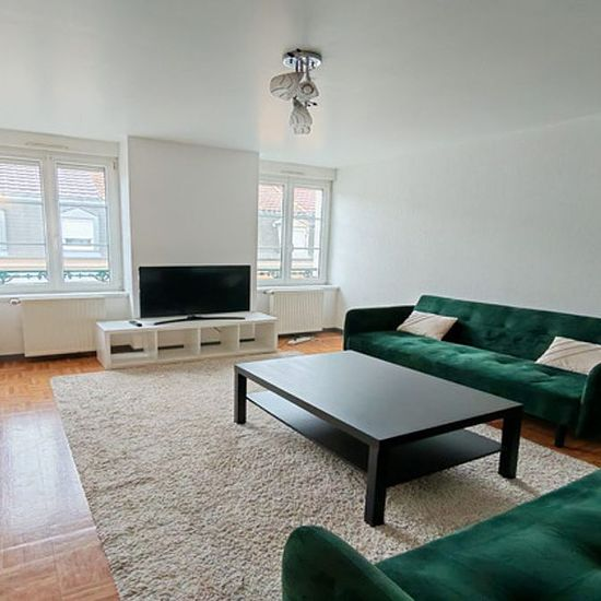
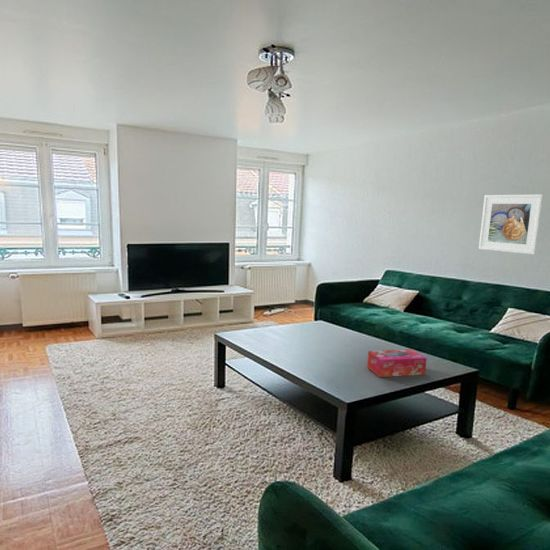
+ tissue box (396, 362)
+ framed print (508, 223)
